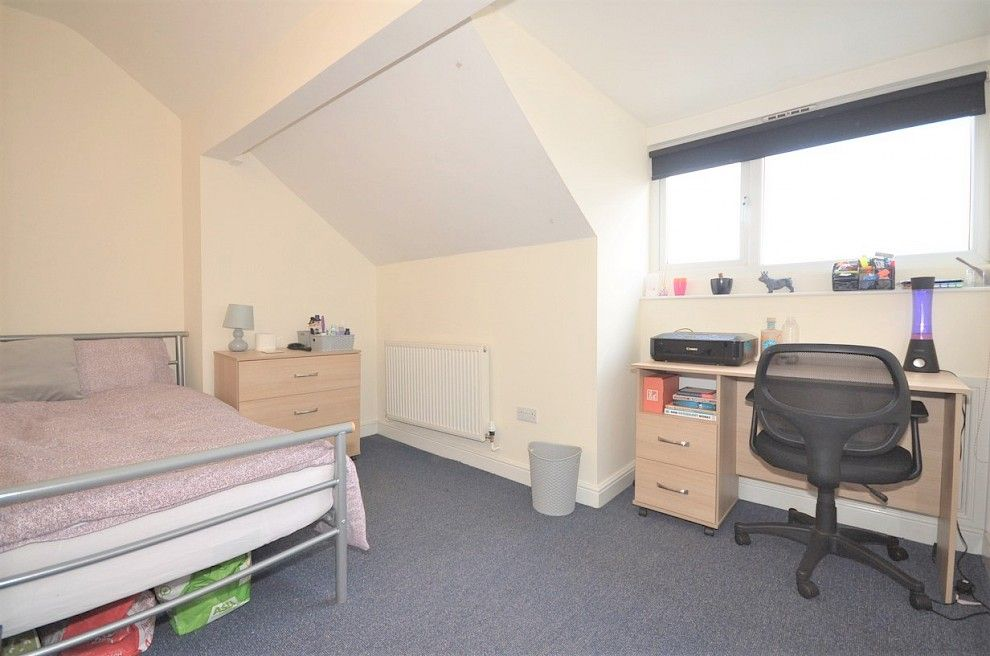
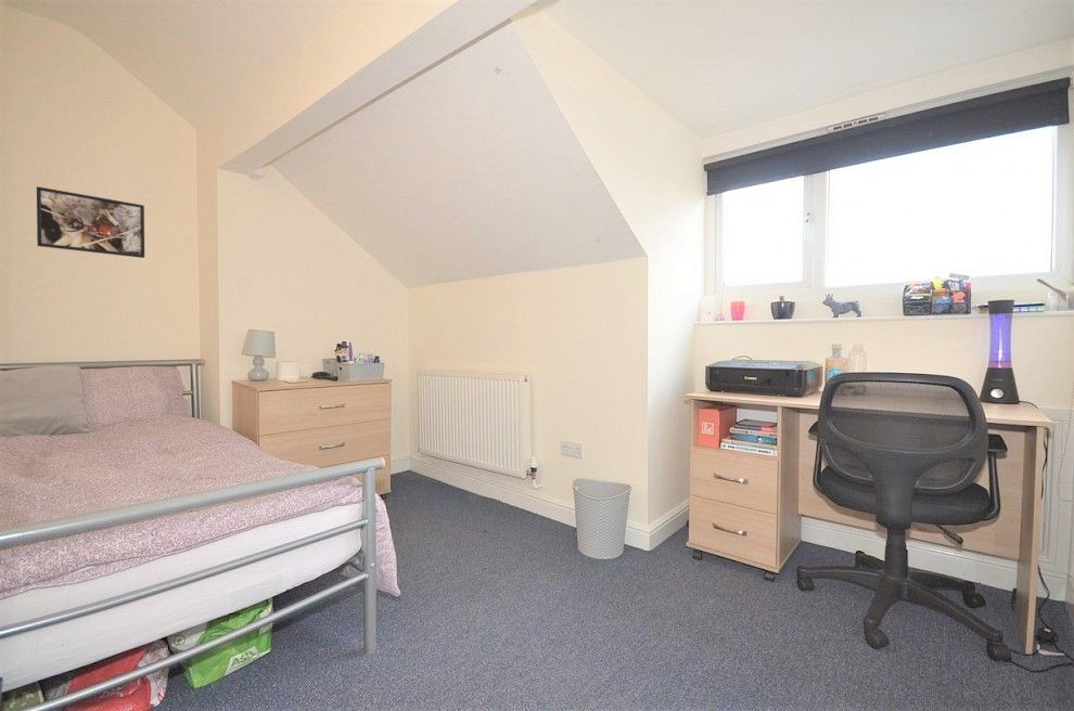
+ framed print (93, 224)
